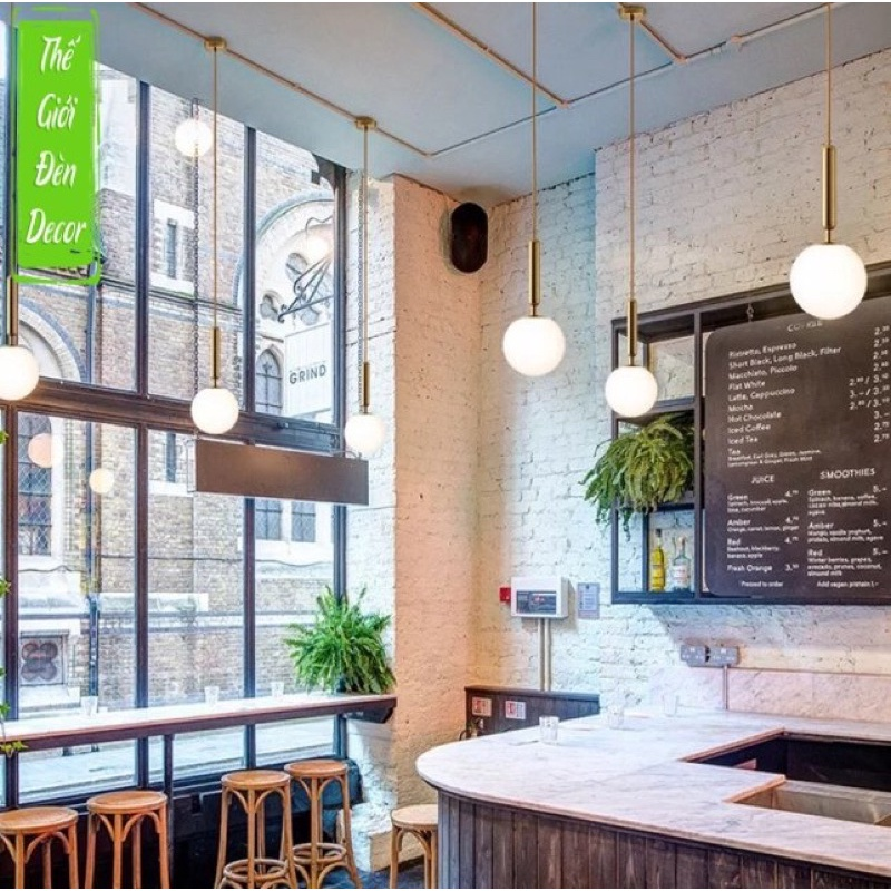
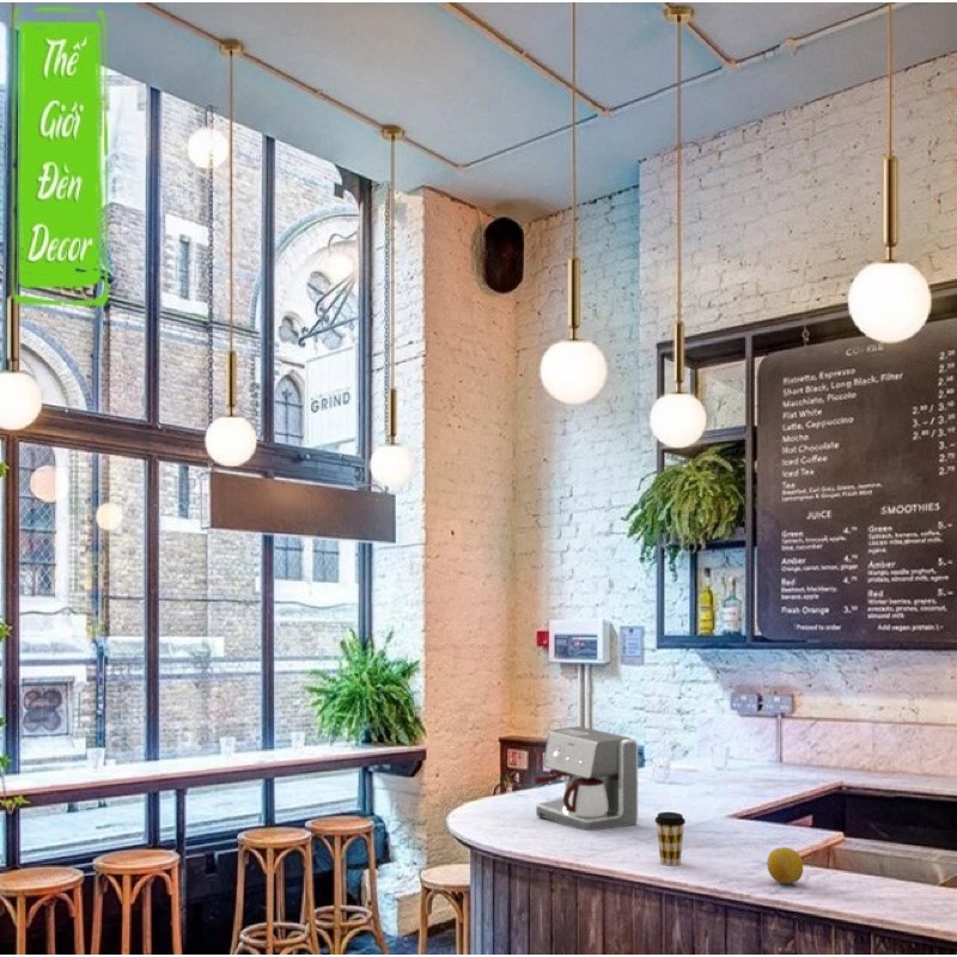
+ coffee maker (586, 776)
+ coffee cup (670, 839)
+ fruit (785, 865)
